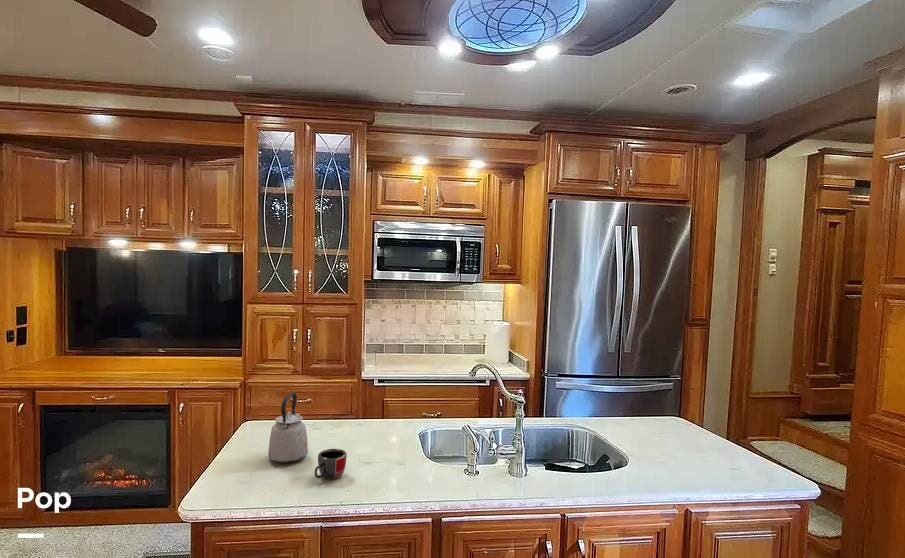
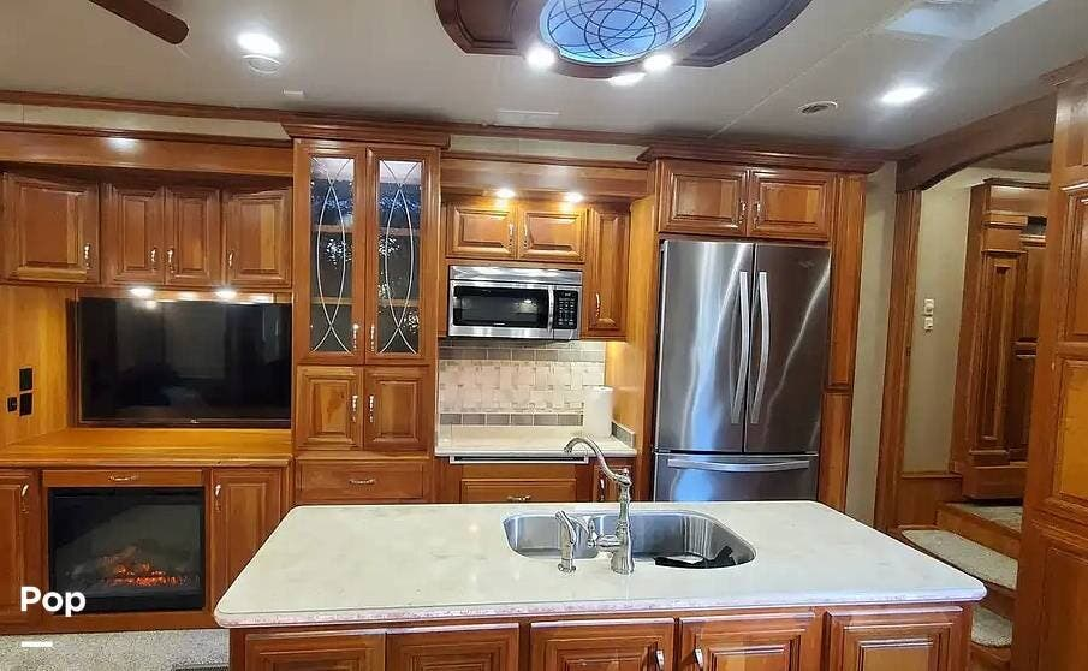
- mug (328, 466)
- kettle (291, 424)
